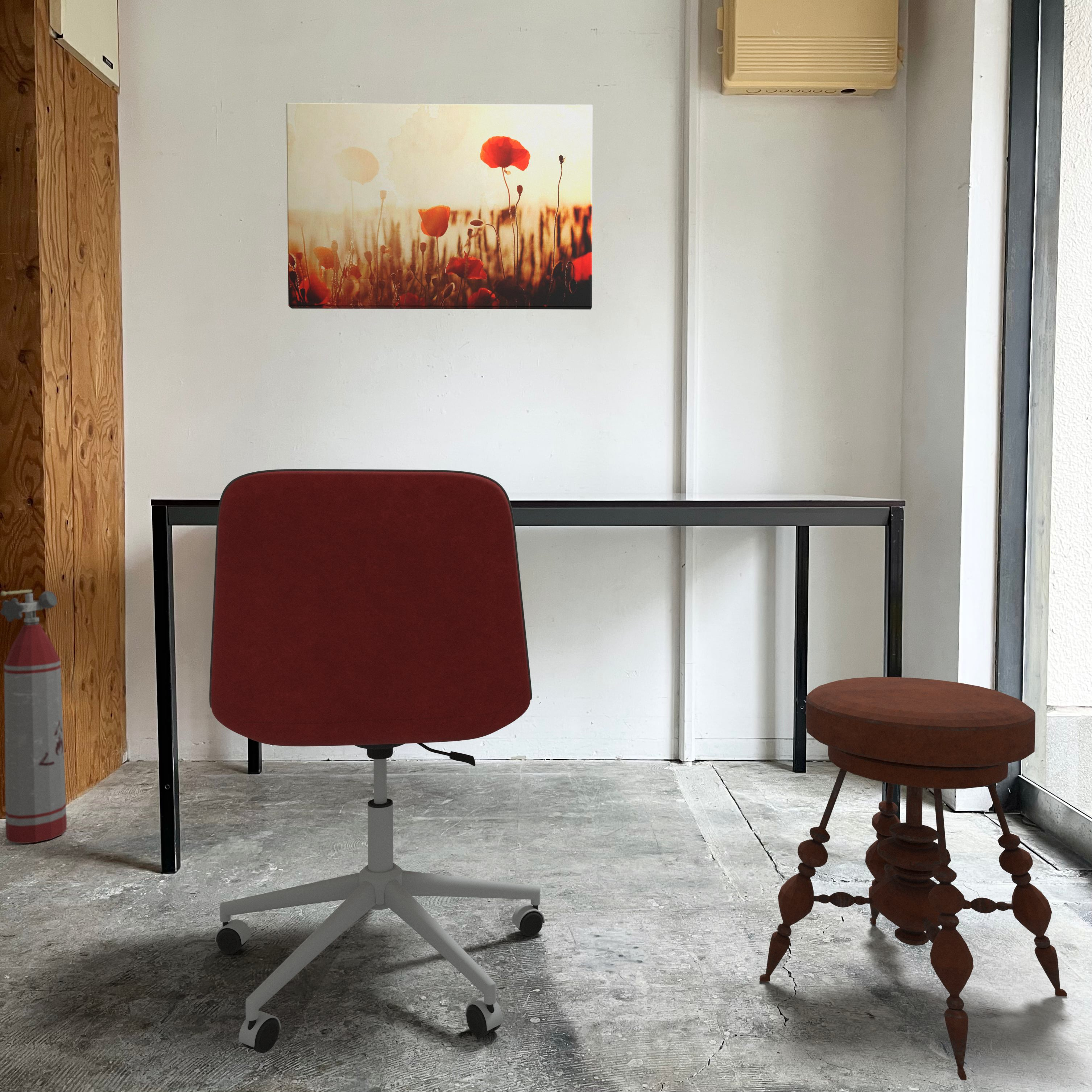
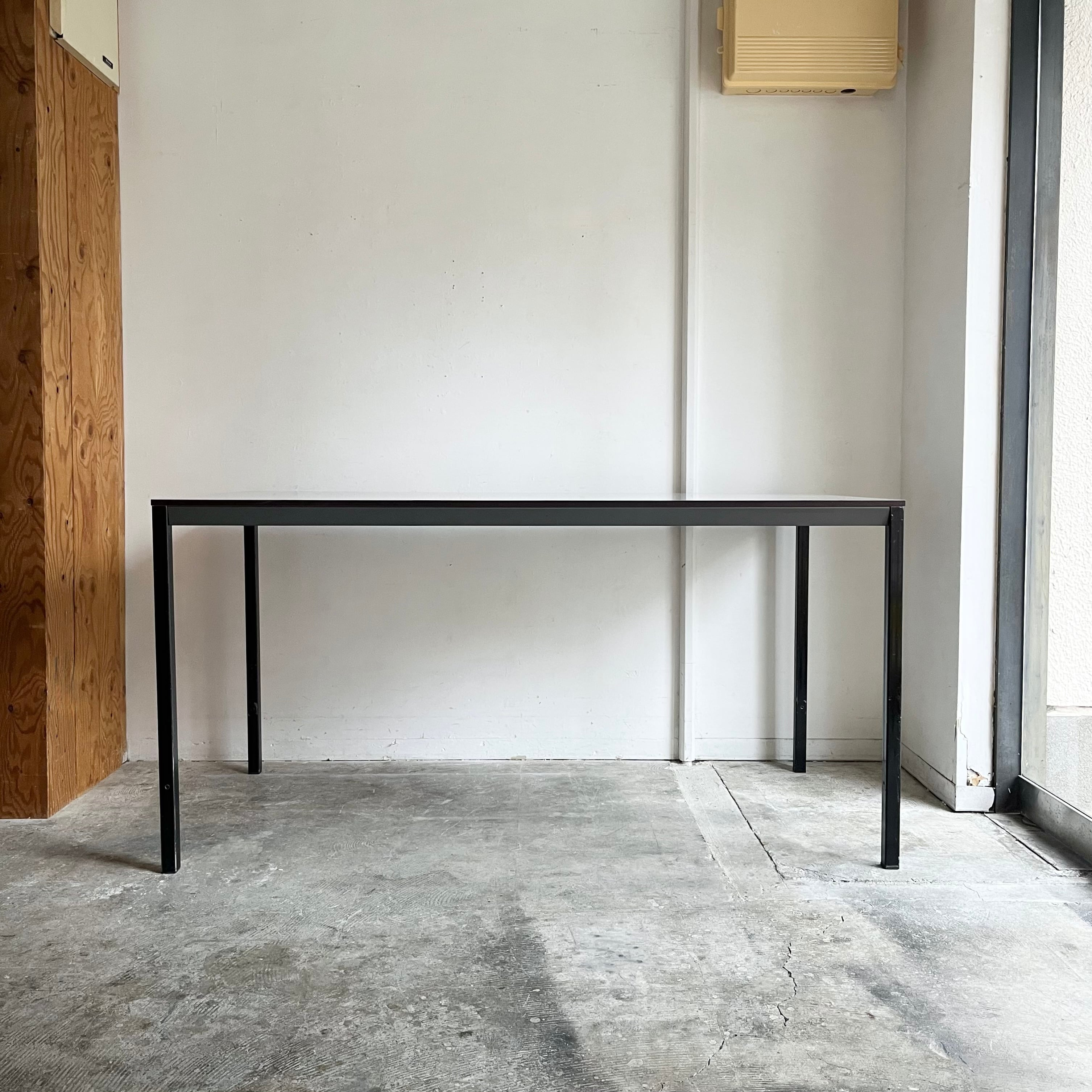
- wall art (440, 207)
- office chair (380, 724)
- fire extinguisher (34, 712)
- stool (913, 839)
